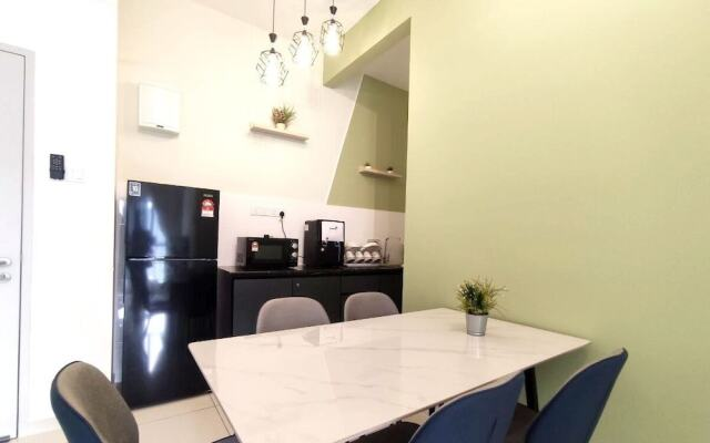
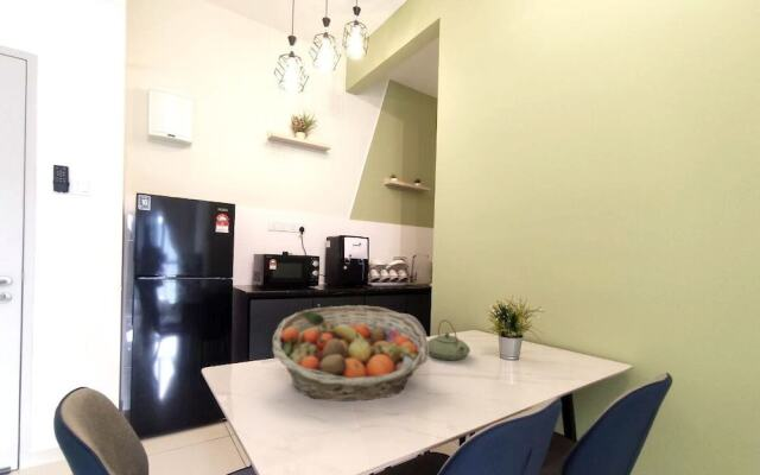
+ fruit basket (352, 348)
+ teapot (448, 338)
